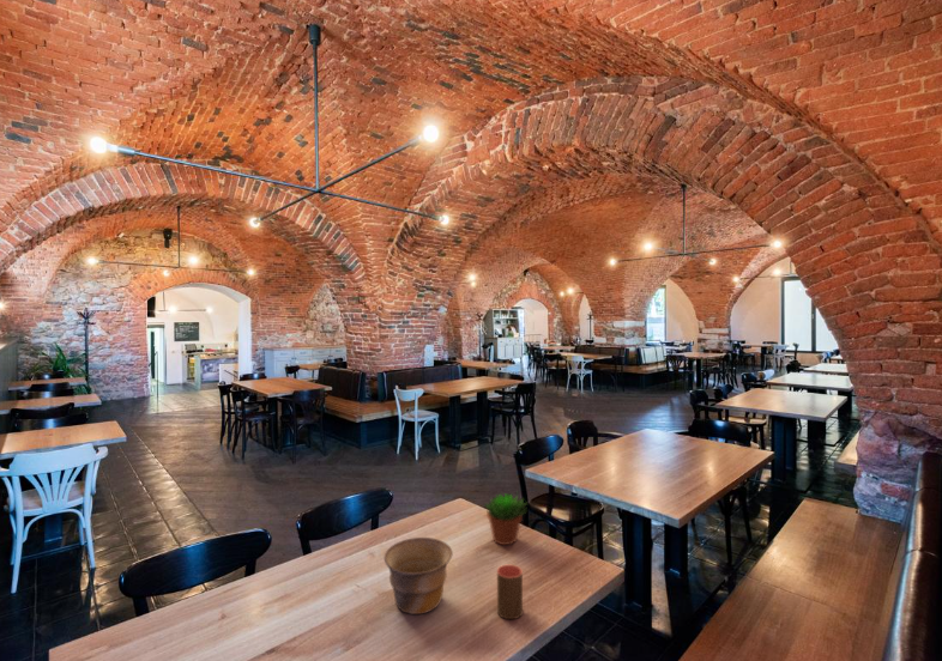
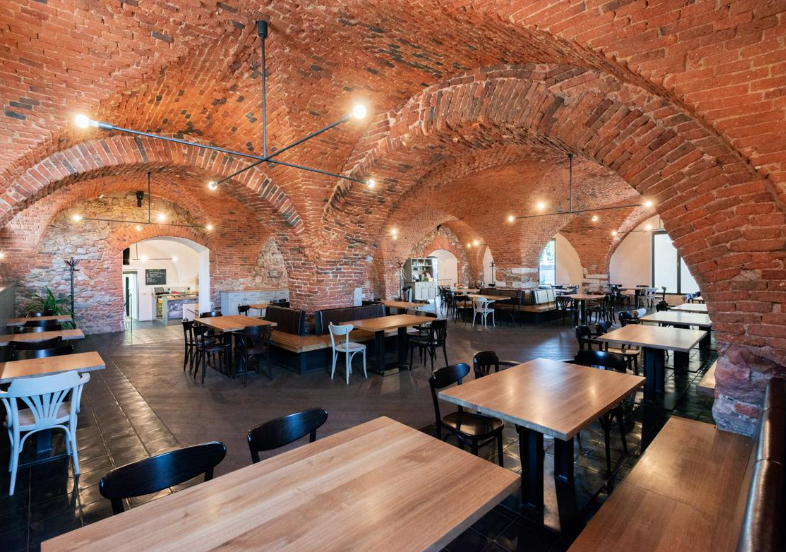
- bowl (418, 577)
- succulent plant (506, 517)
- cup (509, 590)
